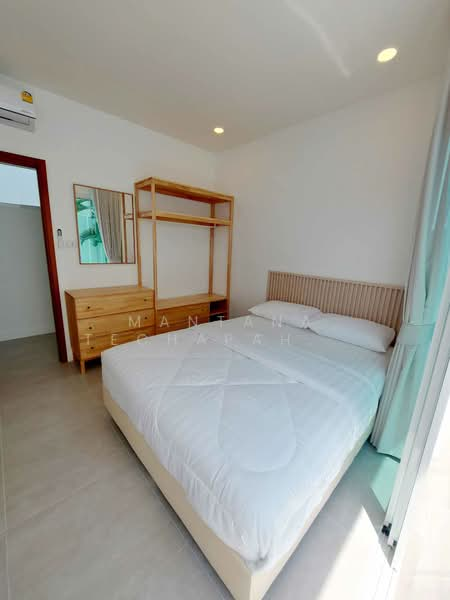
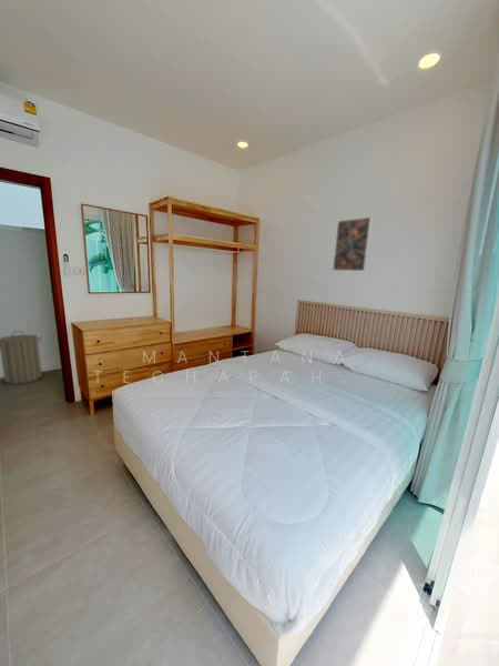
+ laundry hamper (21, 354)
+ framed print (350, 245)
